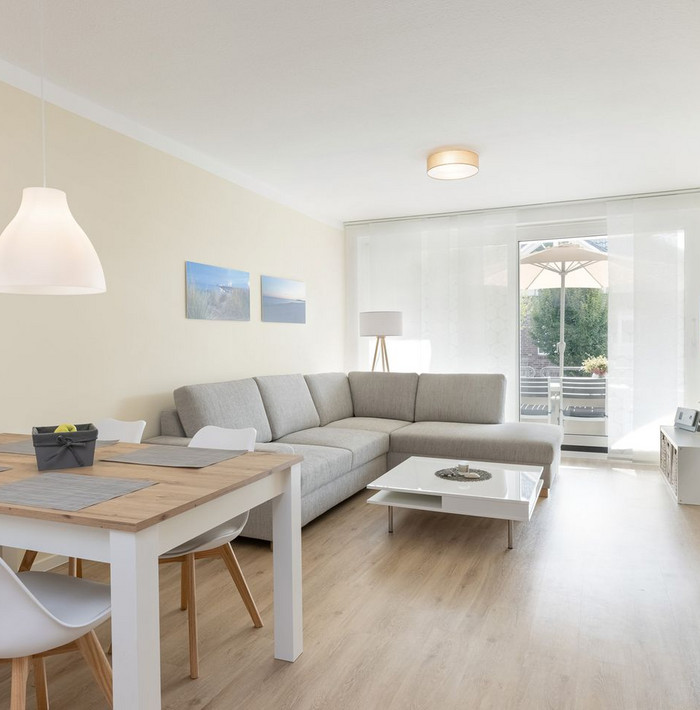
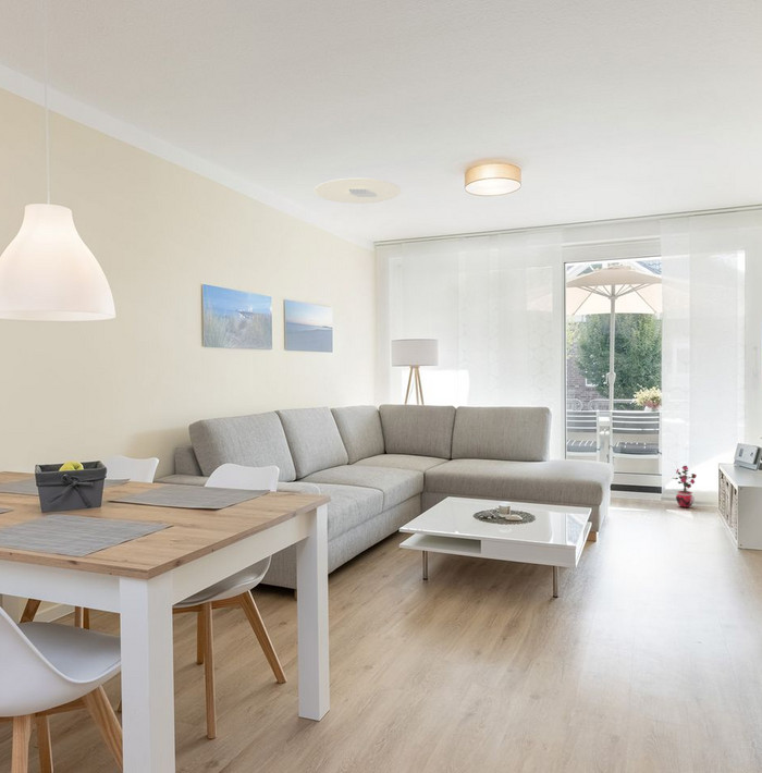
+ ceiling light (357, 187)
+ potted plant (684, 486)
